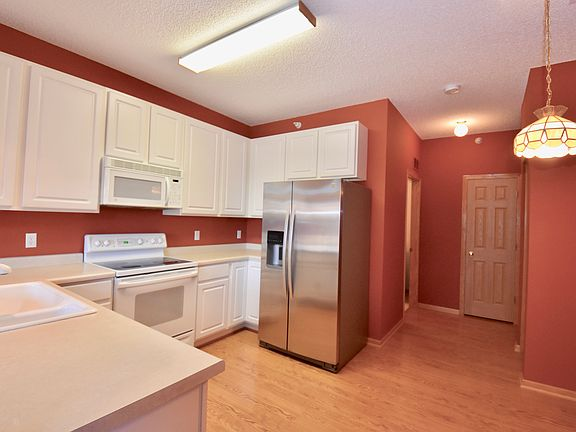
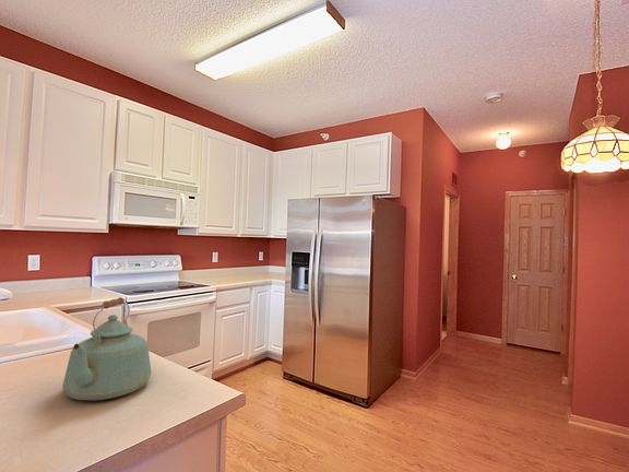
+ kettle (106, 345)
